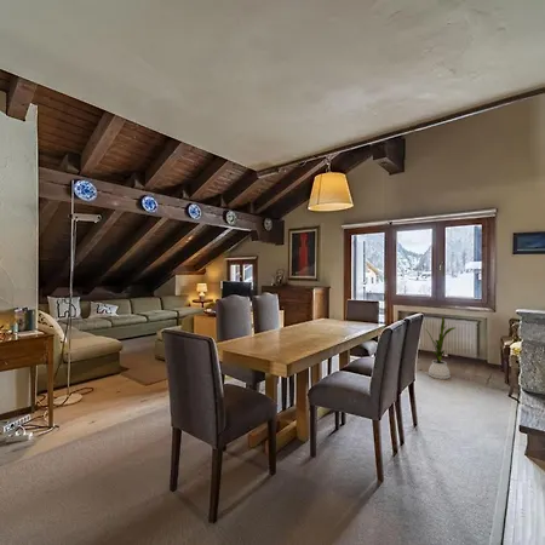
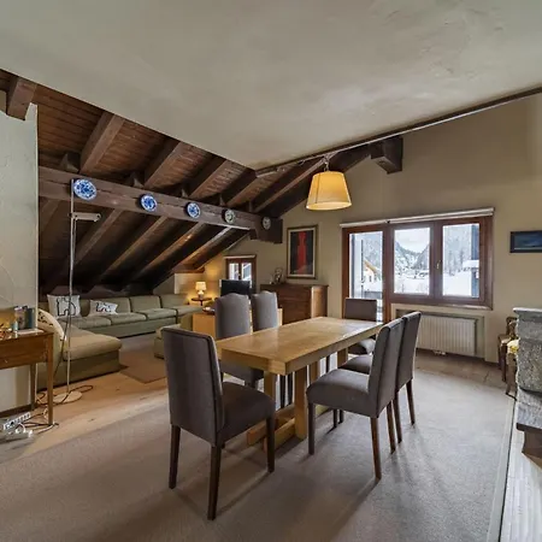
- house plant (440, 346)
